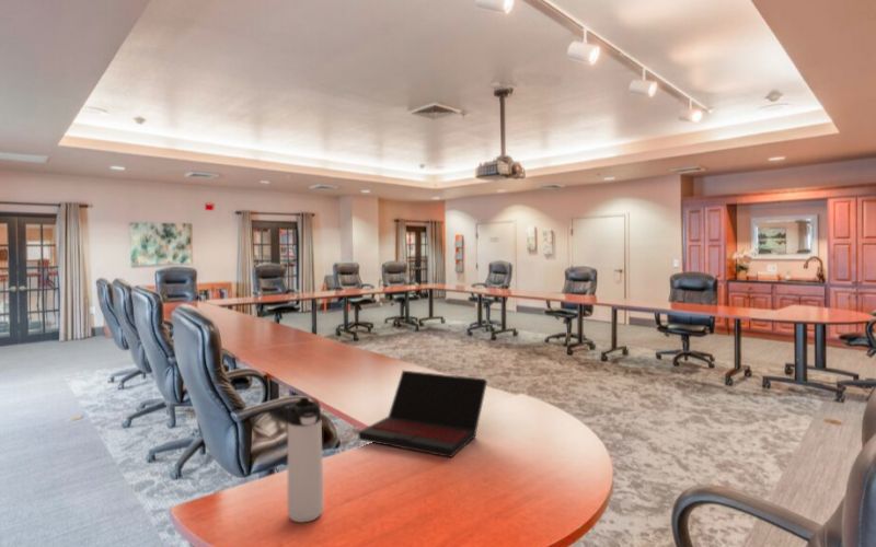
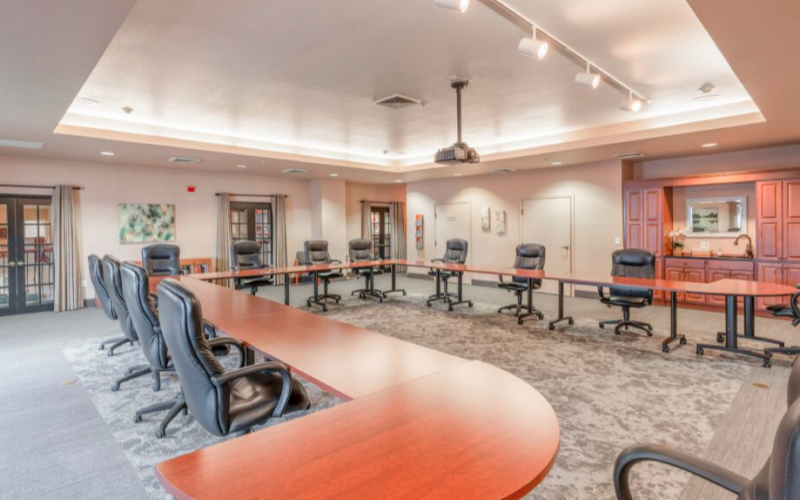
- laptop (425, 407)
- thermos bottle (306, 459)
